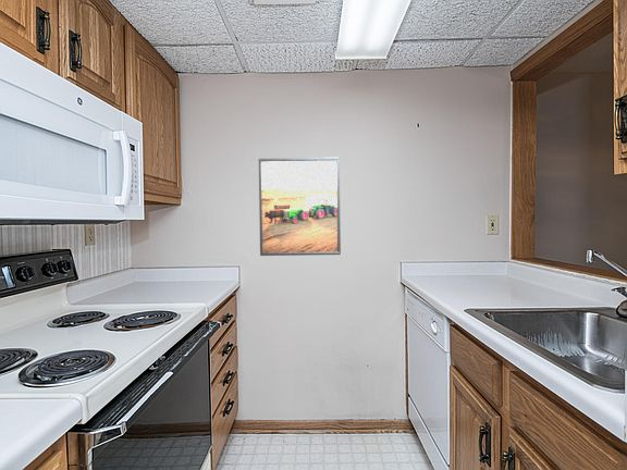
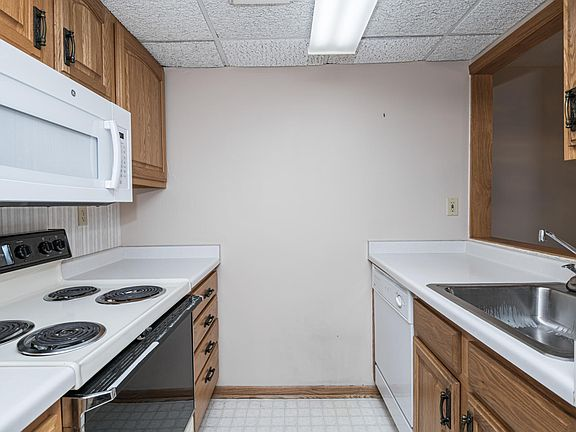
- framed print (299, 207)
